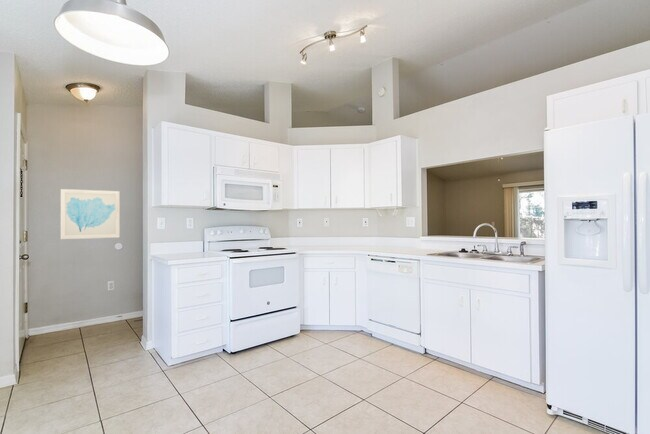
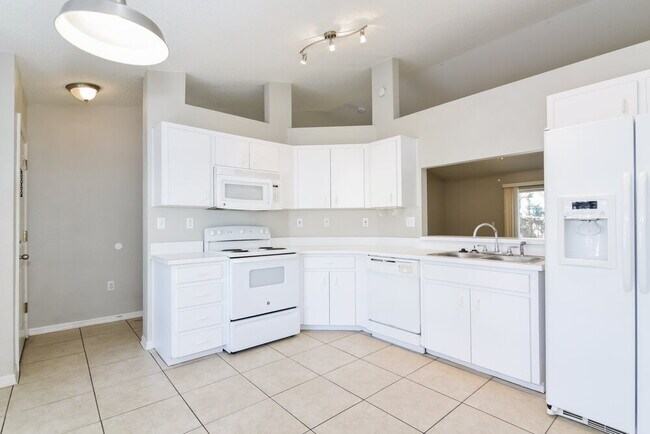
- wall art (91, 214)
